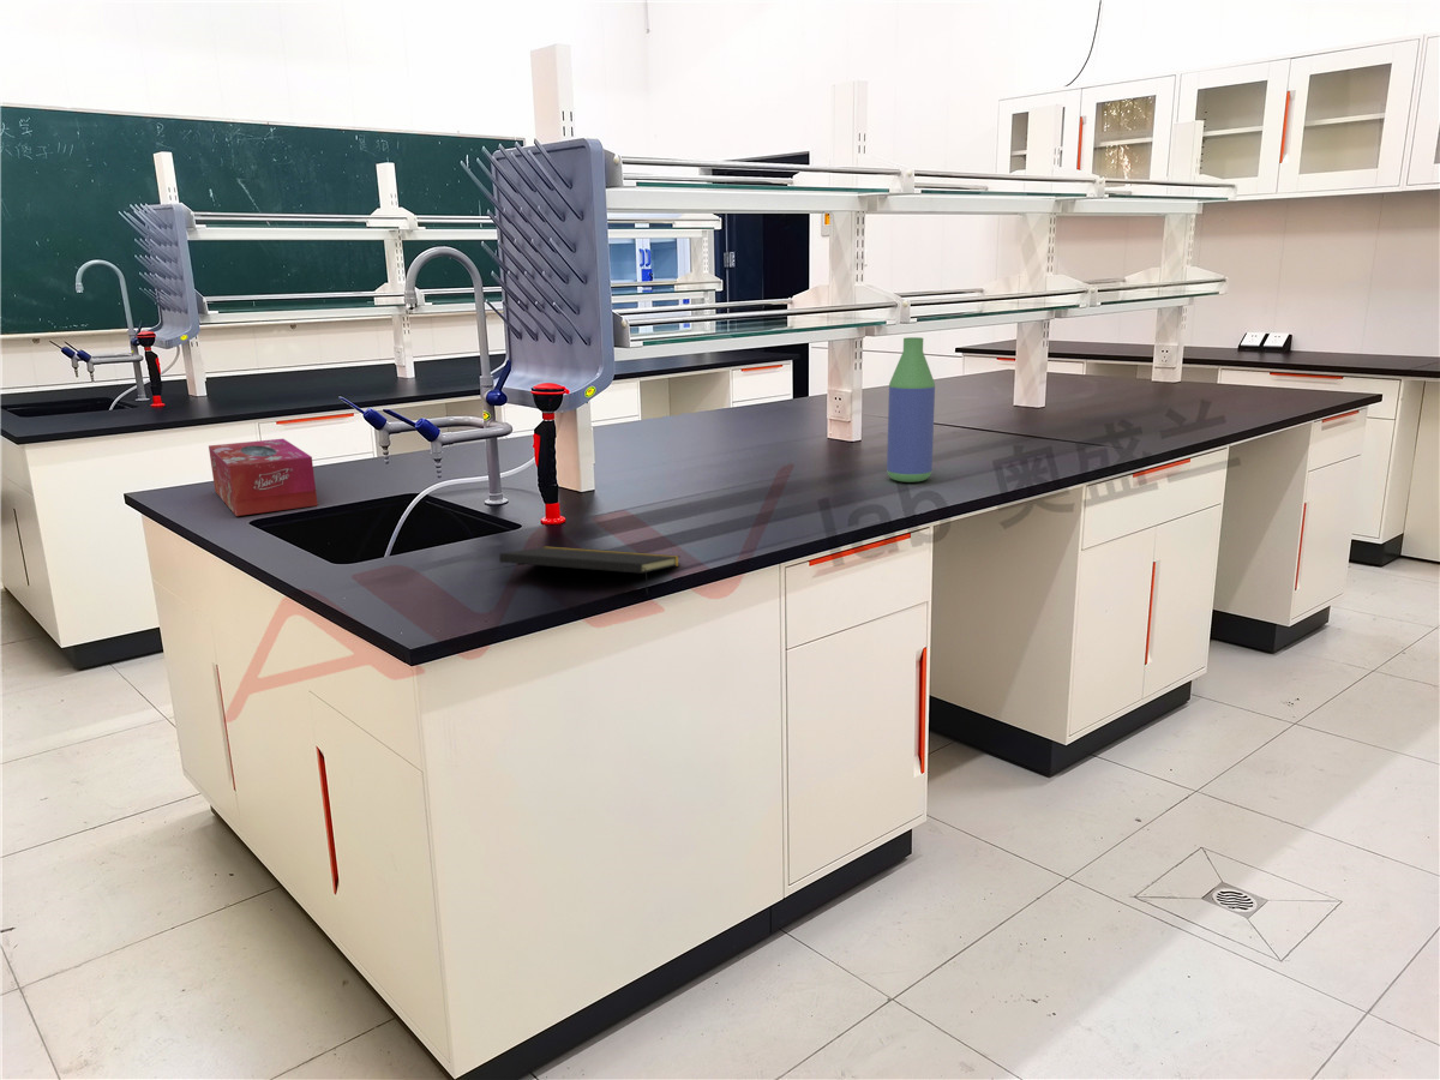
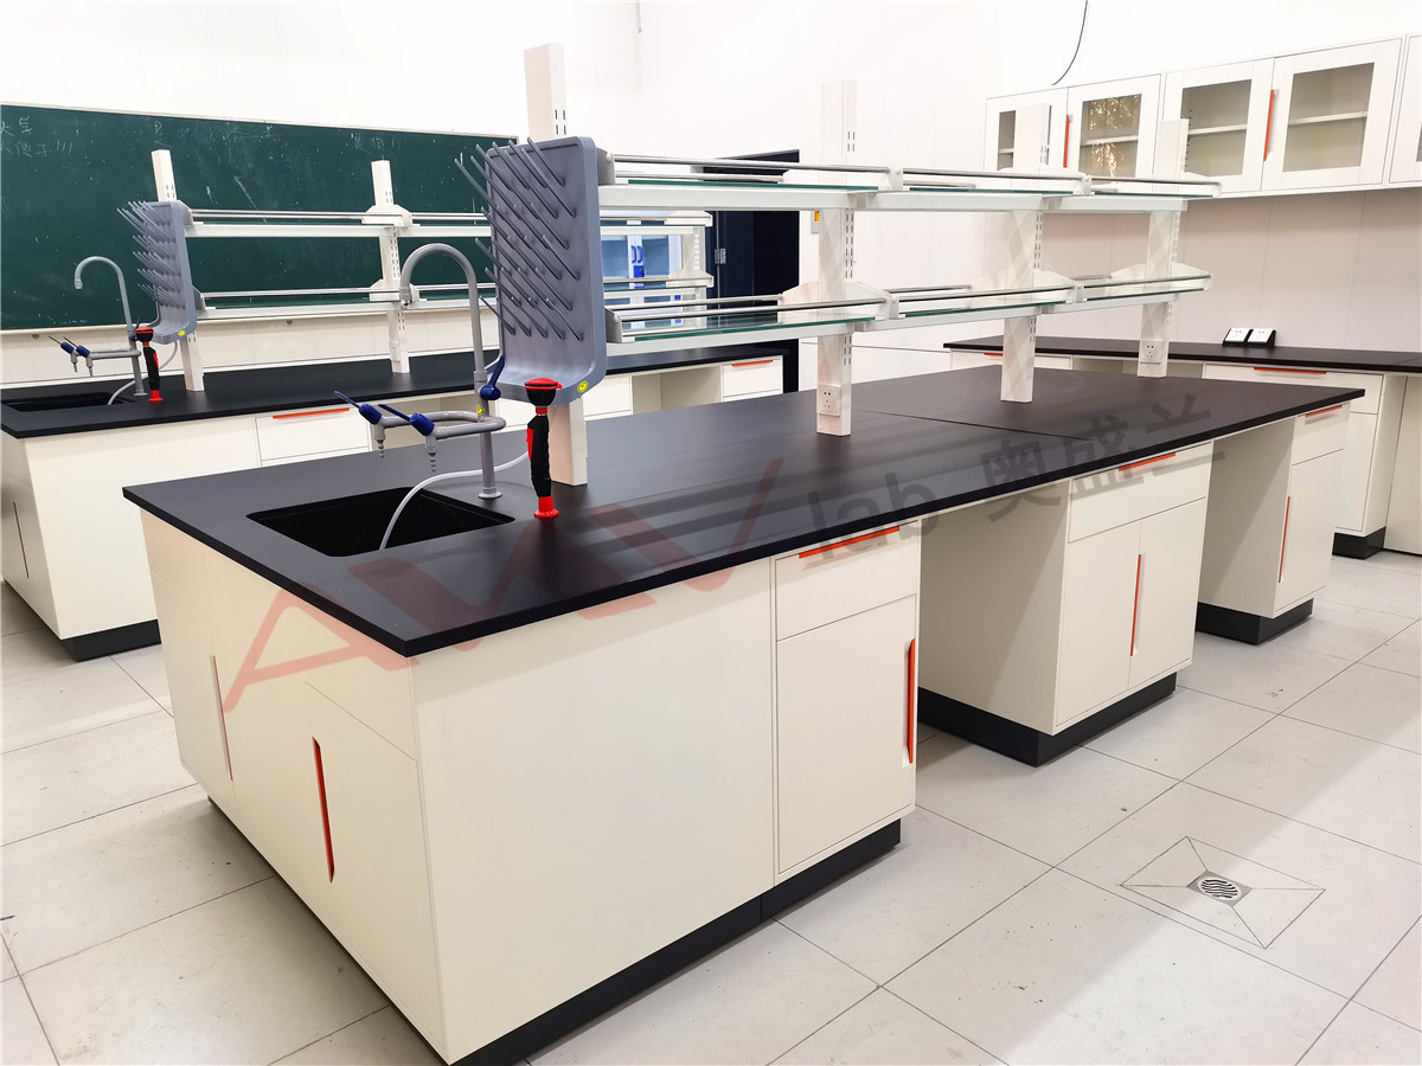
- bottle (911, 409)
- tissue box (260, 474)
- notepad (592, 558)
